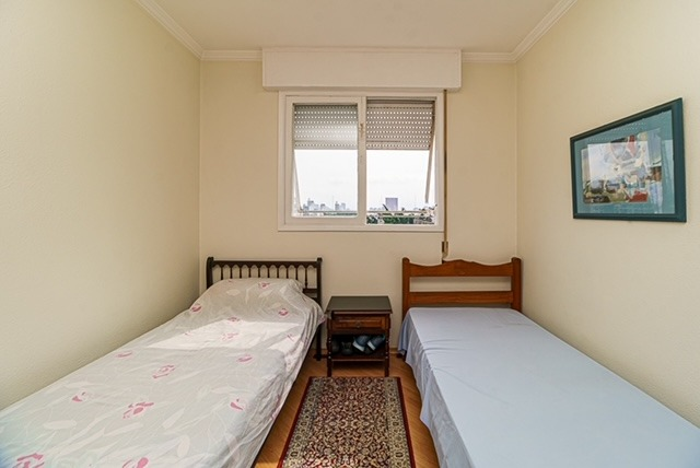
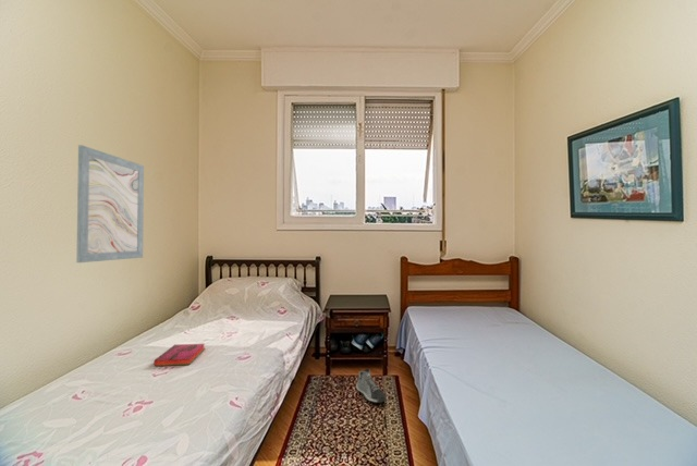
+ wall art (114, 208)
+ sneaker (369, 382)
+ hardback book (181, 354)
